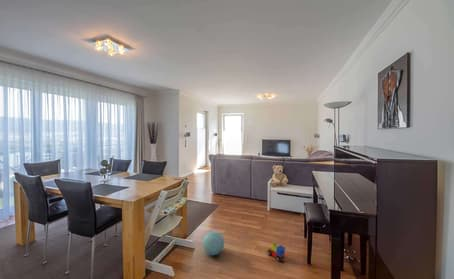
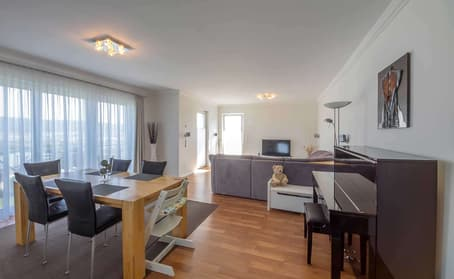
- toy train (276, 250)
- ball (213, 242)
